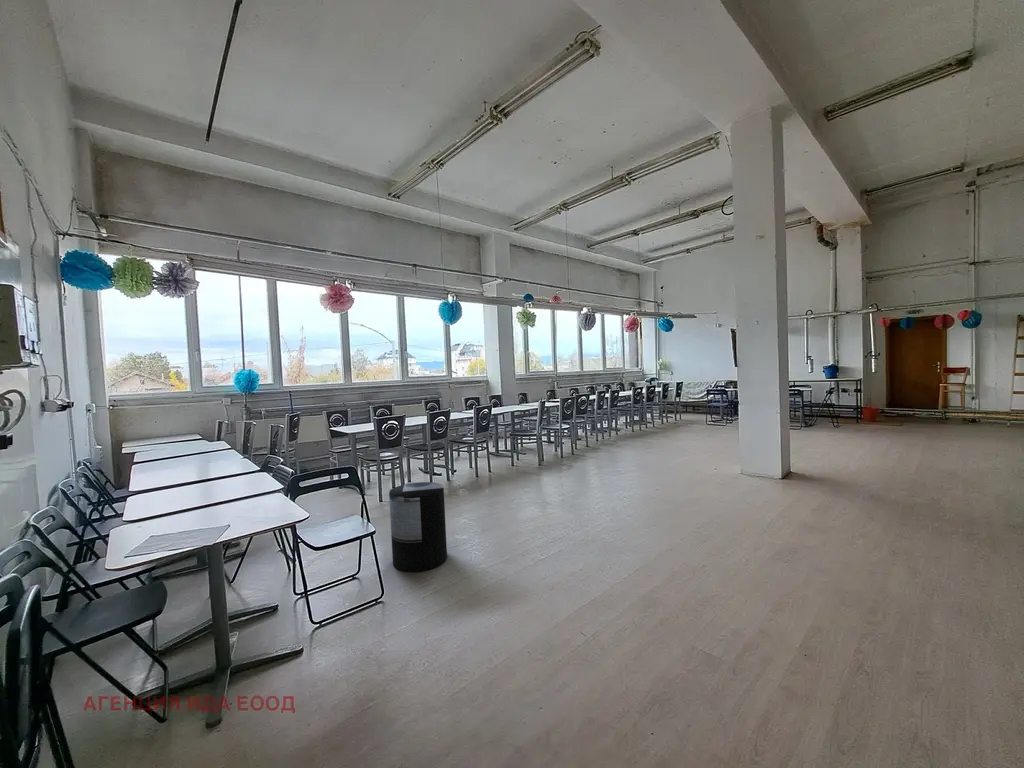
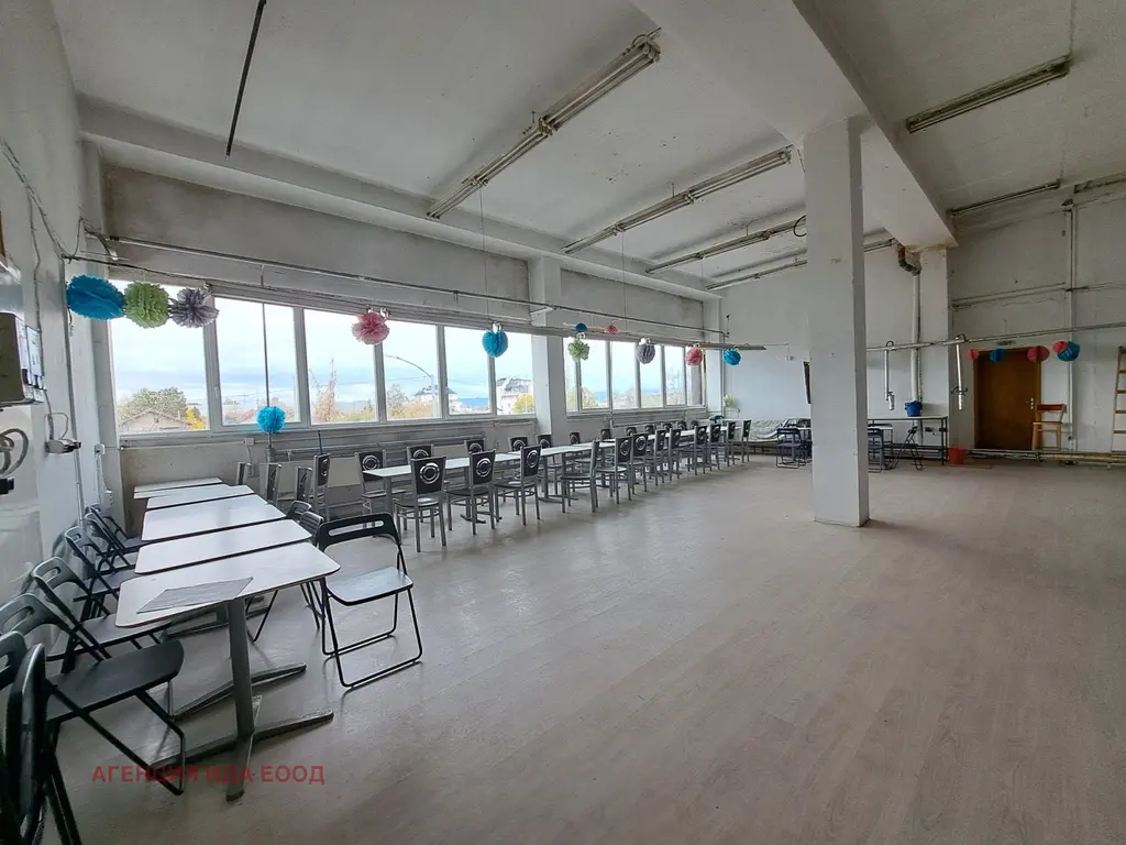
- trash can (418, 524)
